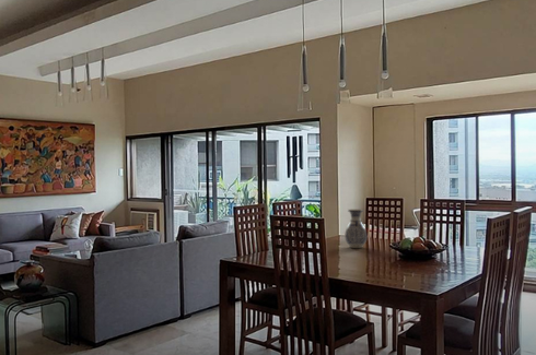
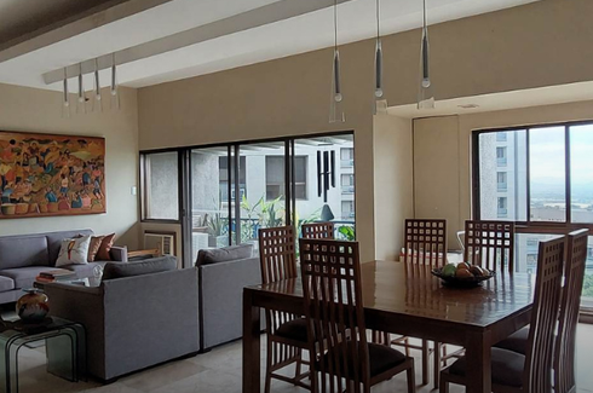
- vase (356, 228)
